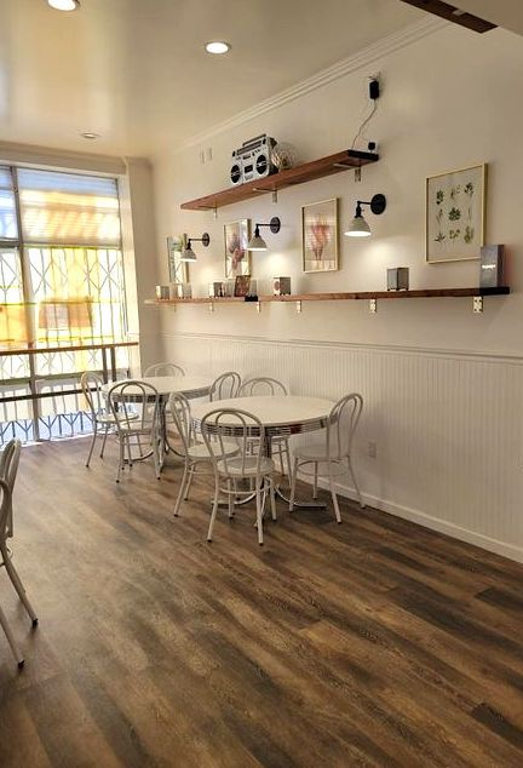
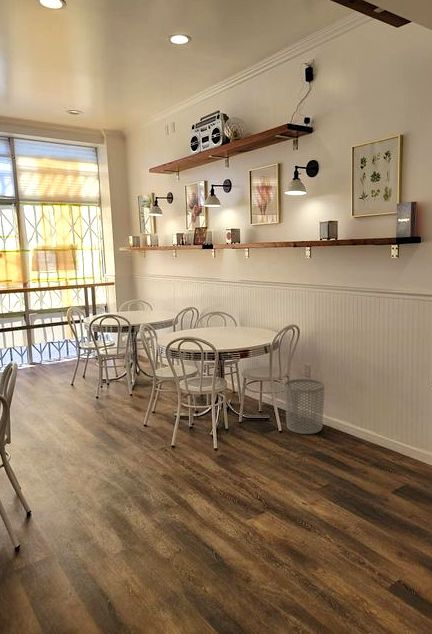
+ waste bin (304, 406)
